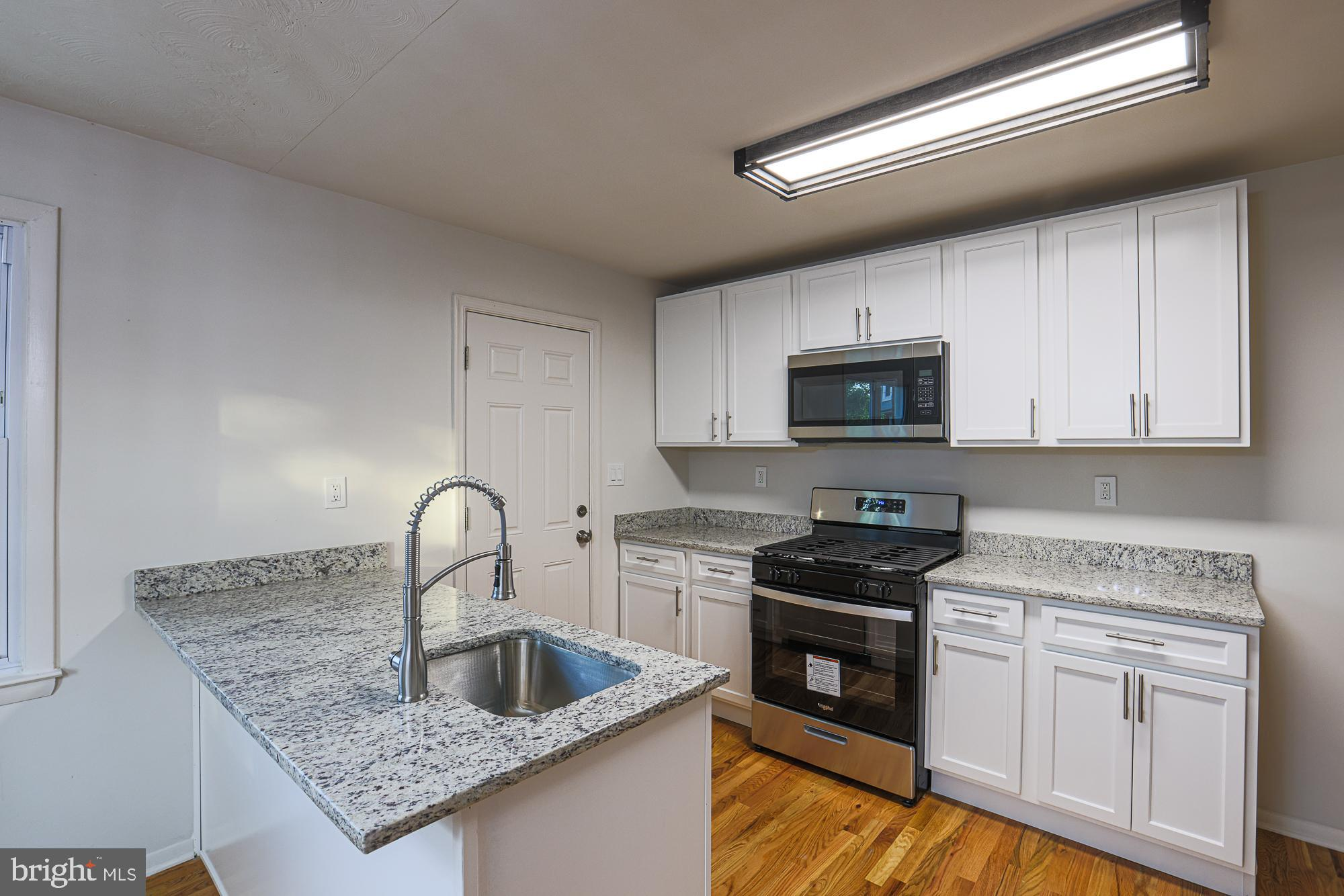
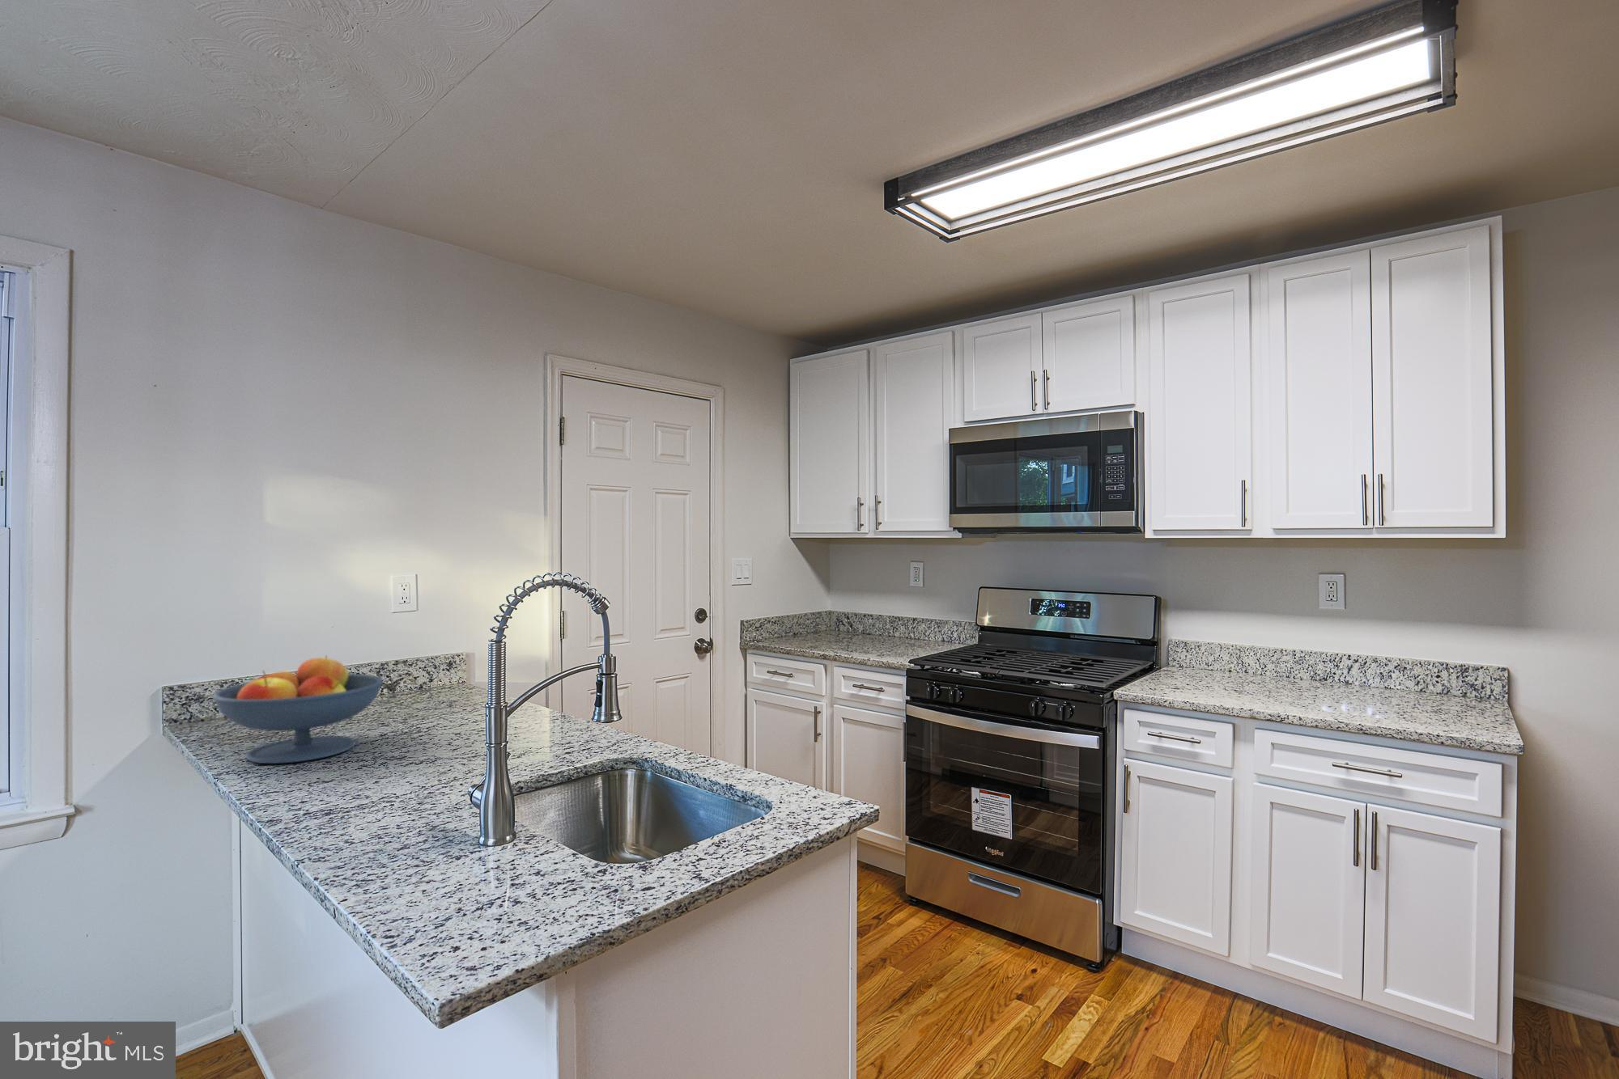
+ fruit bowl (302, 706)
